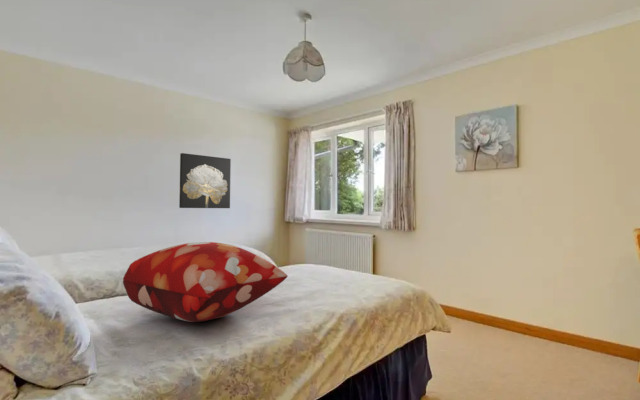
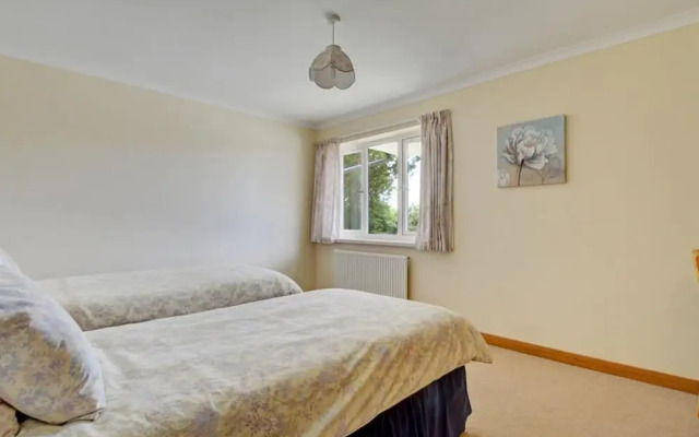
- decorative pillow (208, 278)
- wall art (206, 182)
